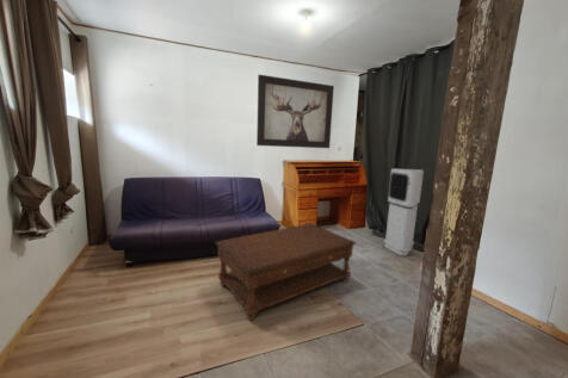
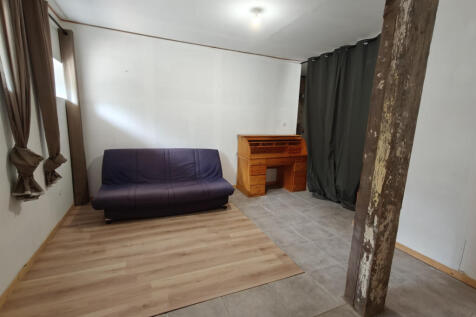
- air purifier (406, 210)
- wall art (296, 114)
- coffee table (286, 262)
